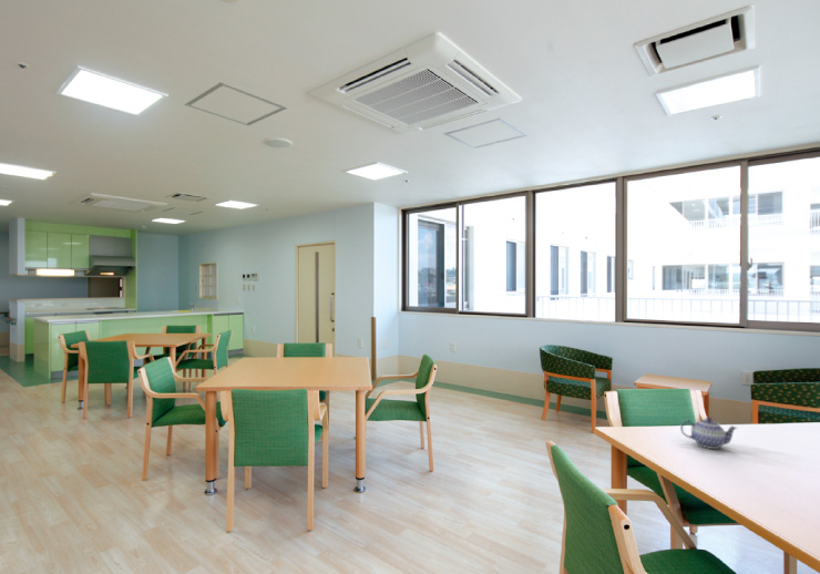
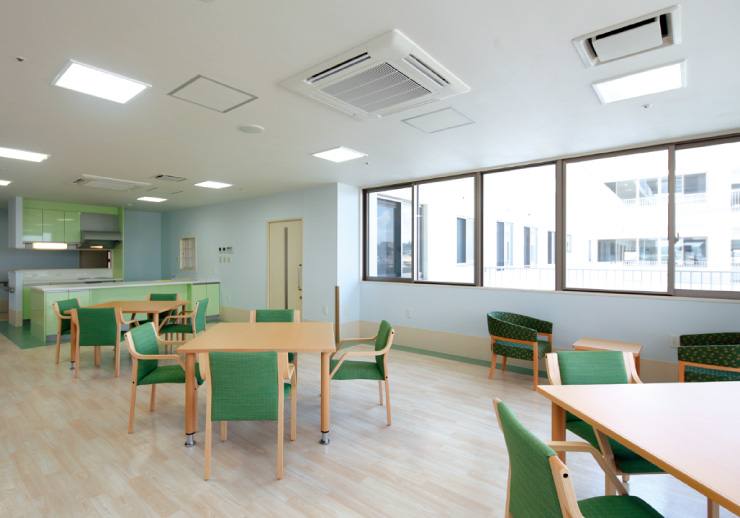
- teapot (708, 431)
